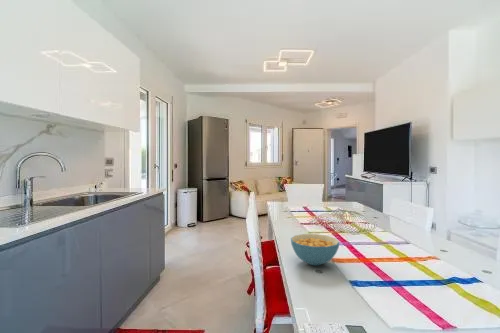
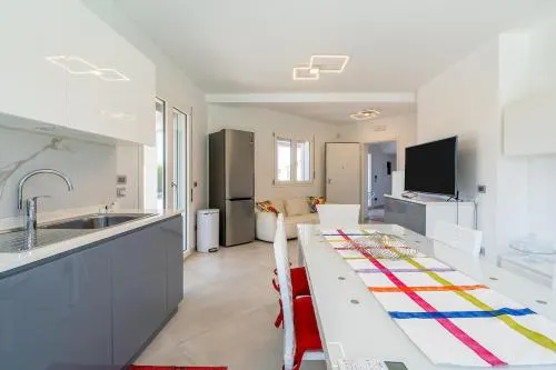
- cereal bowl (314, 251)
